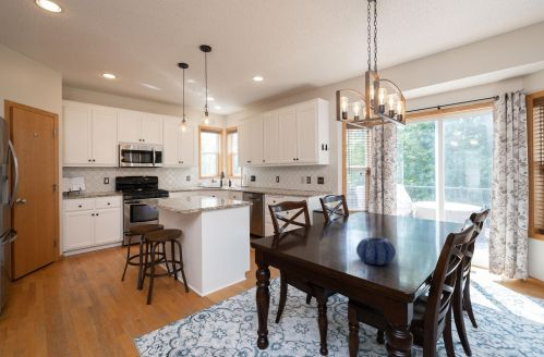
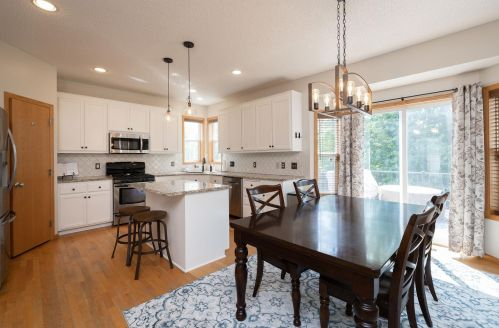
- decorative bowl (375, 249)
